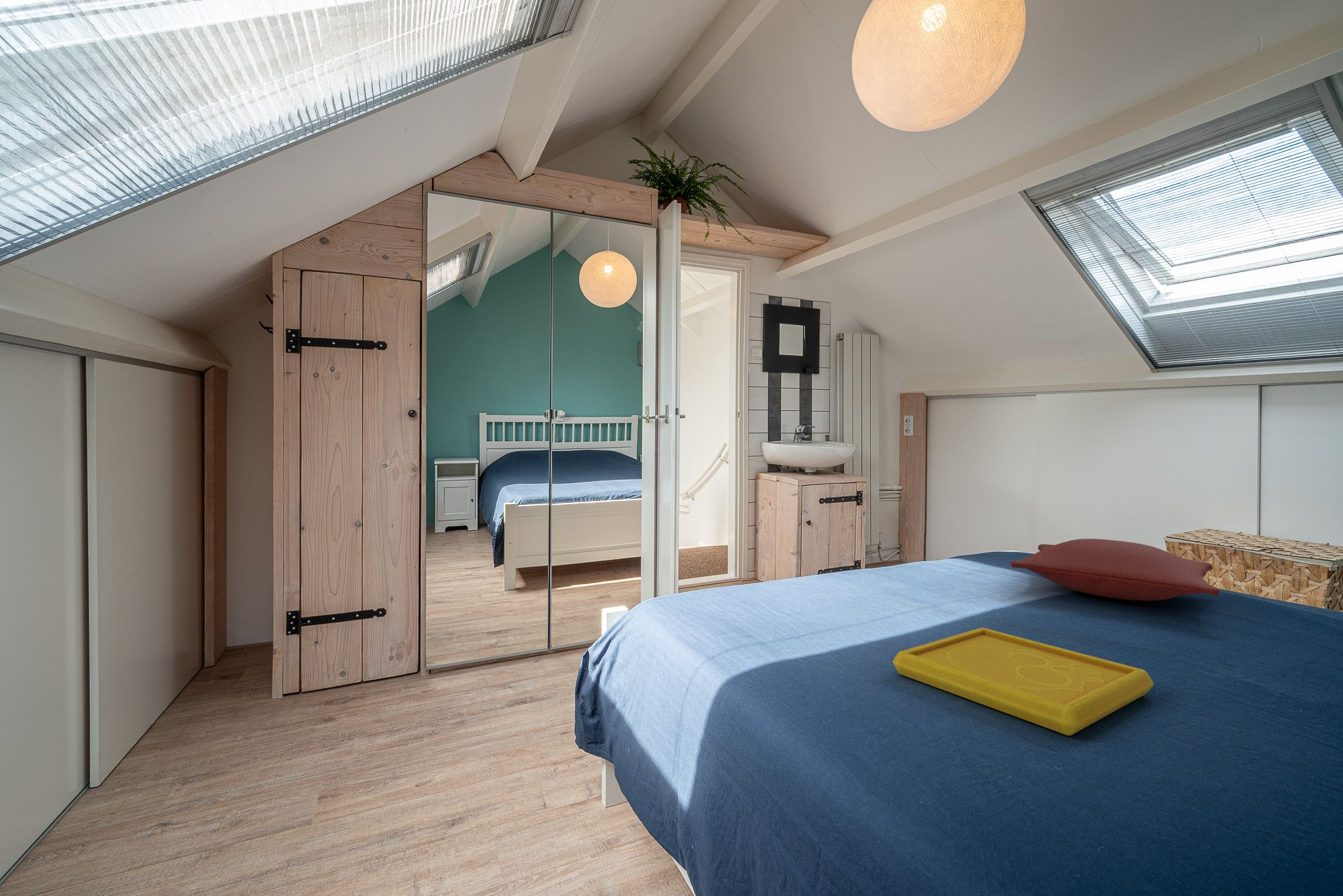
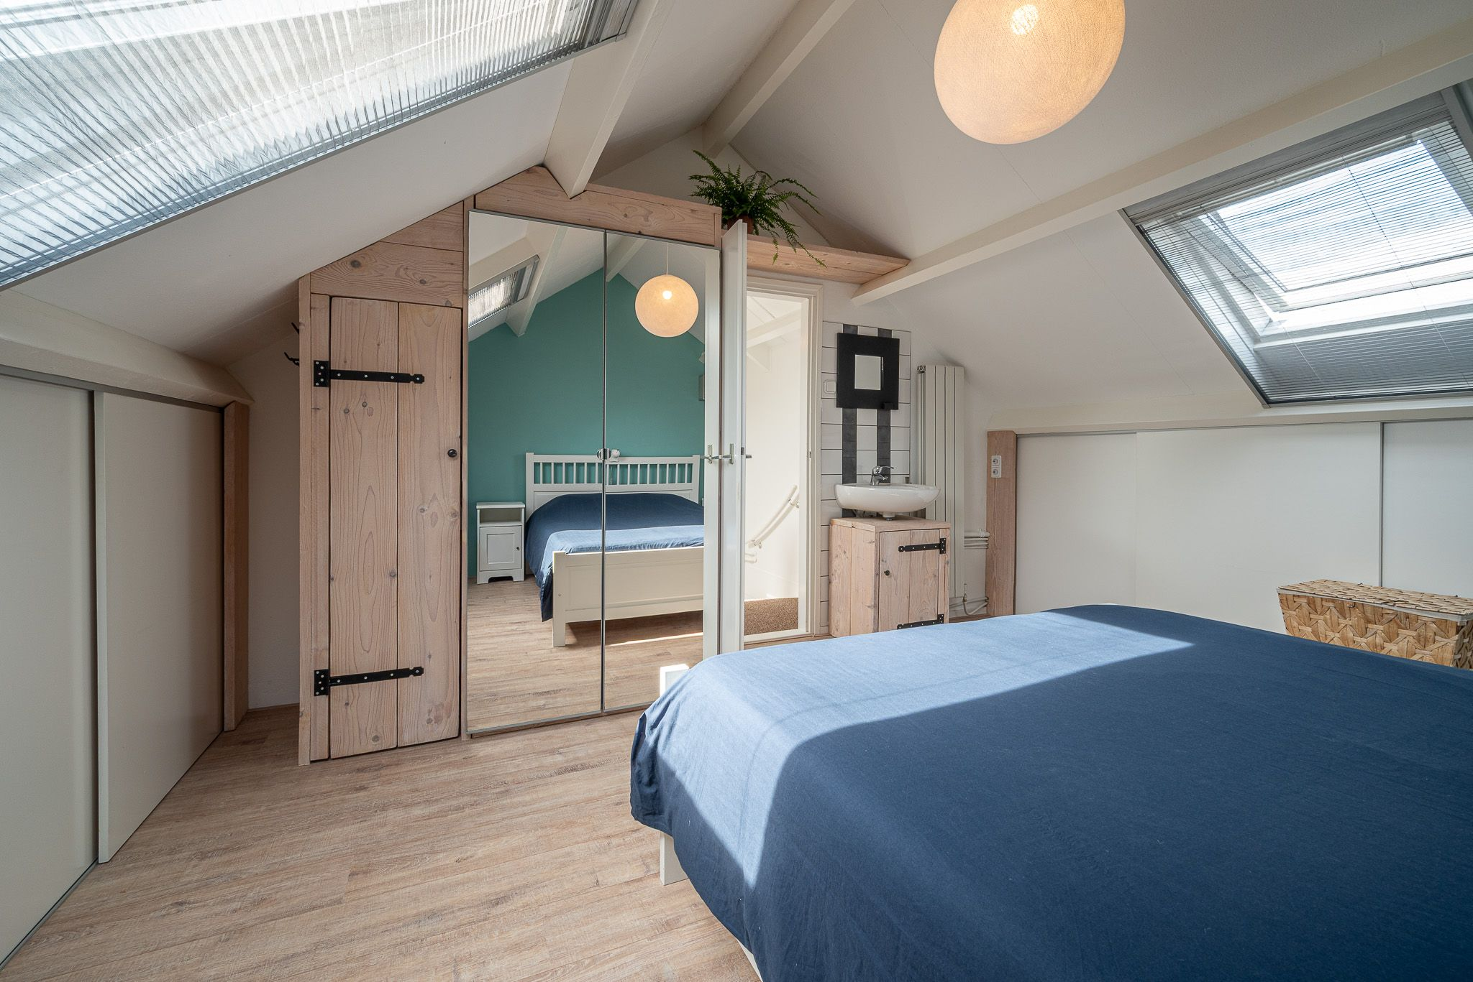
- serving tray (1017, 672)
- pillow (1112, 568)
